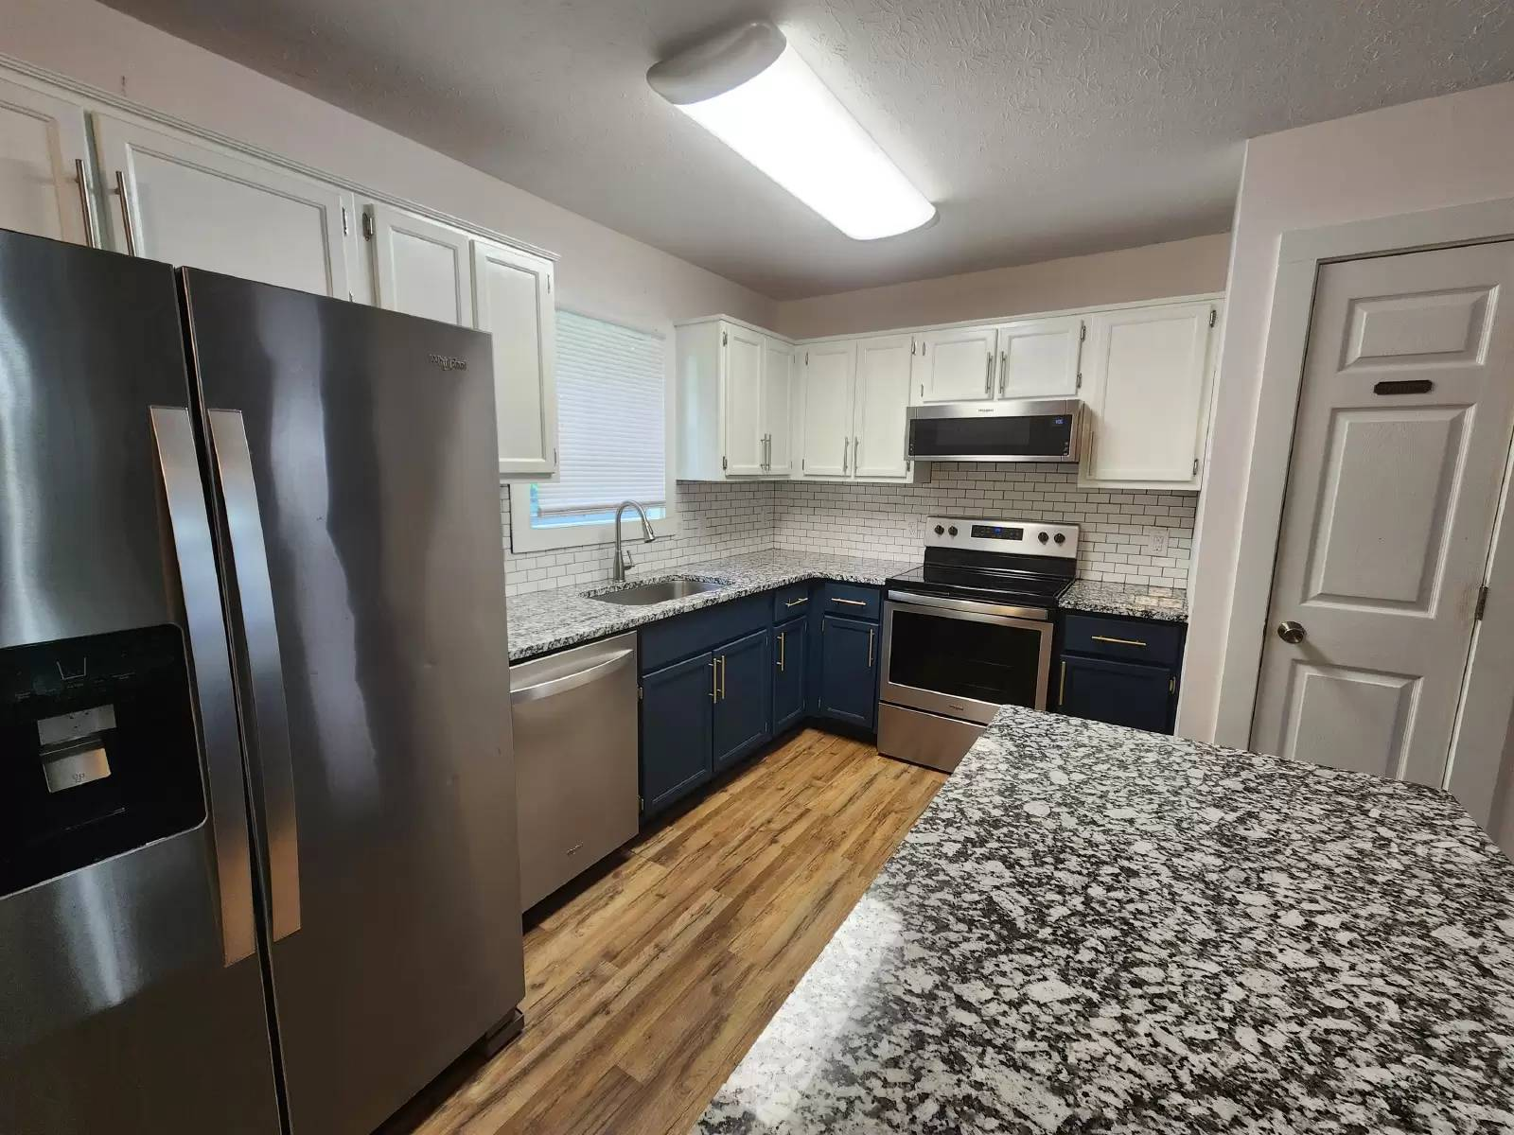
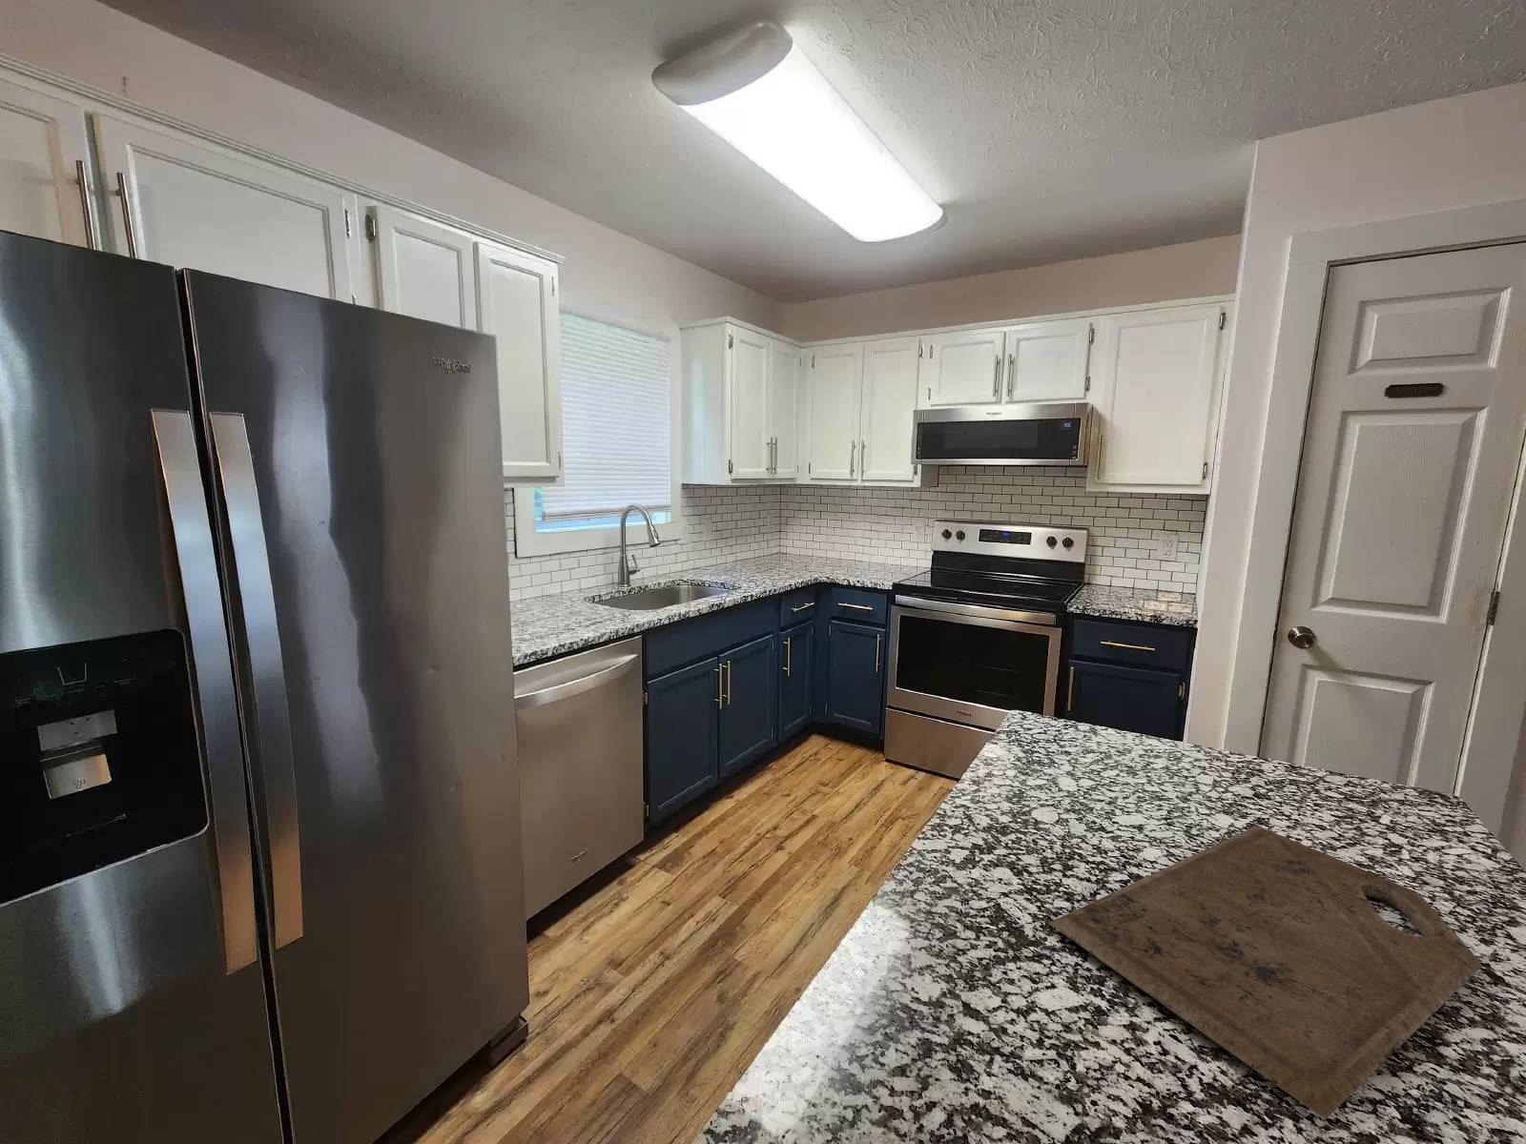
+ cutting board (1278, 929)
